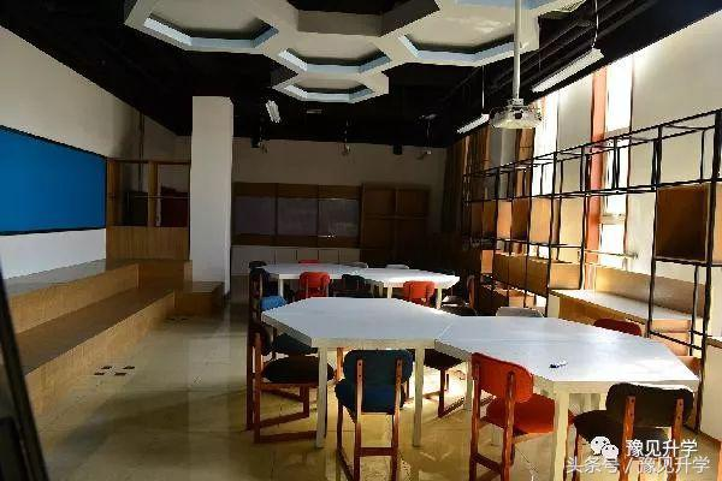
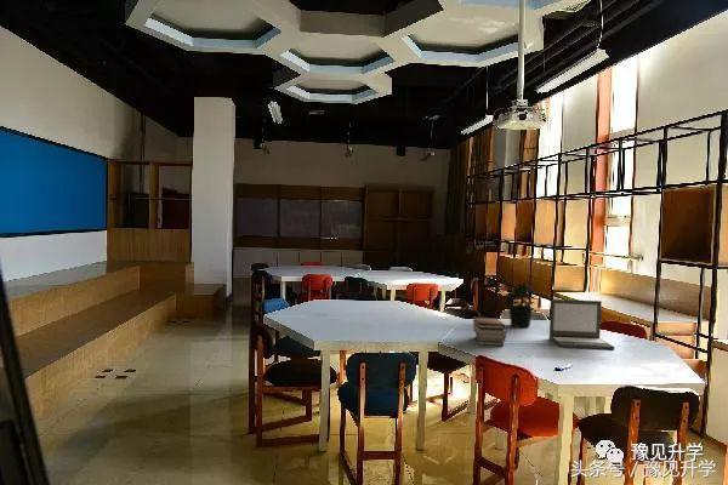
+ potted plant (521, 304)
+ laptop (581, 323)
+ book stack (488, 331)
